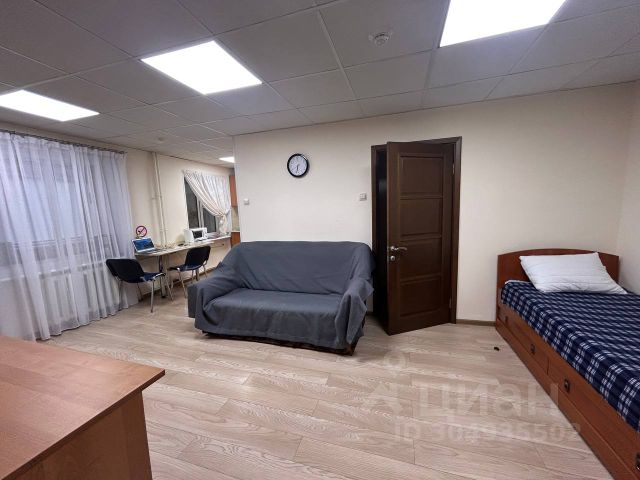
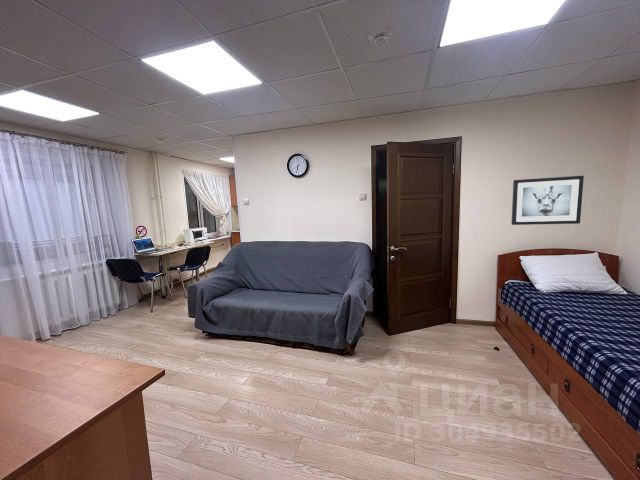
+ wall art (545, 201)
